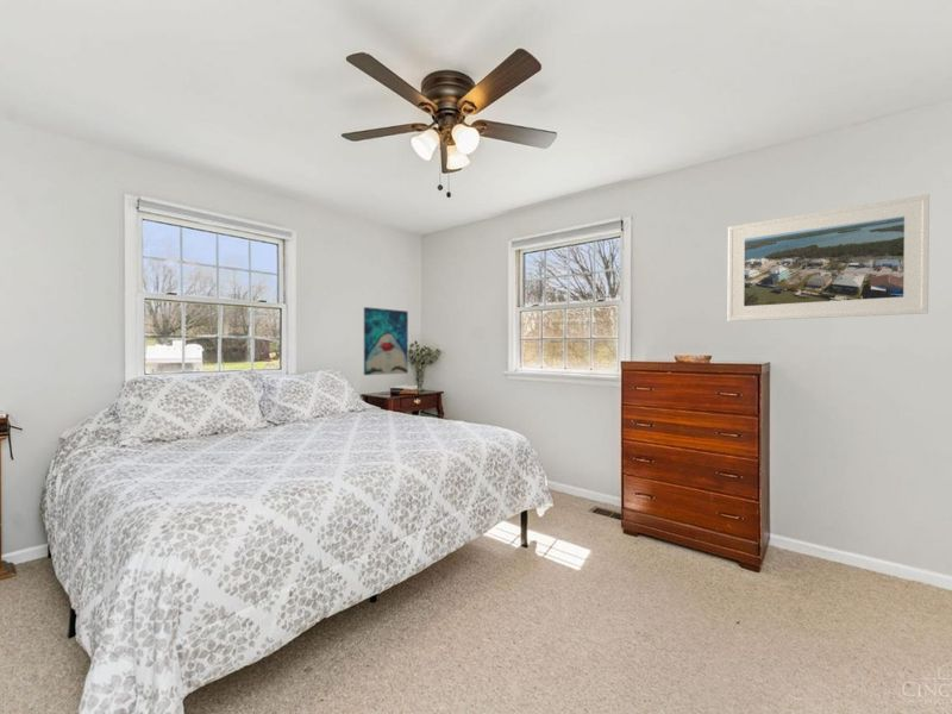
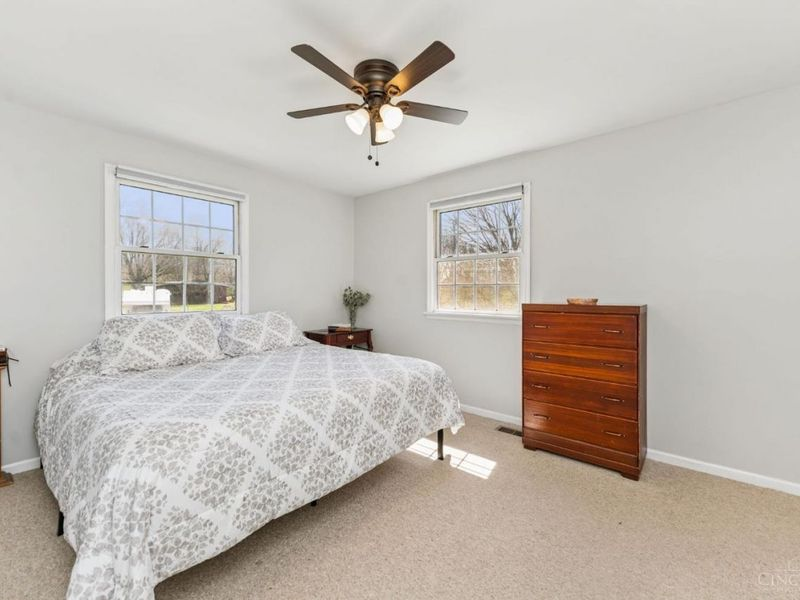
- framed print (816, 264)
- wall art (386, 342)
